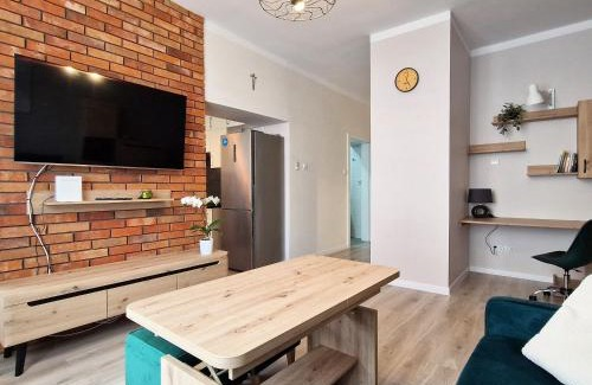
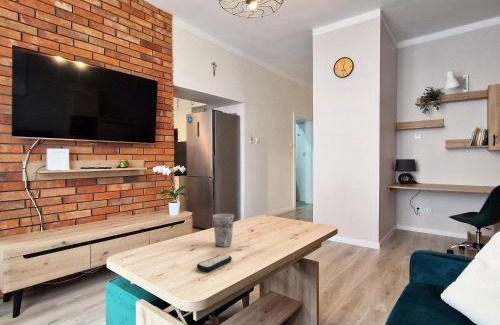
+ remote control (215, 262)
+ cup (223, 230)
